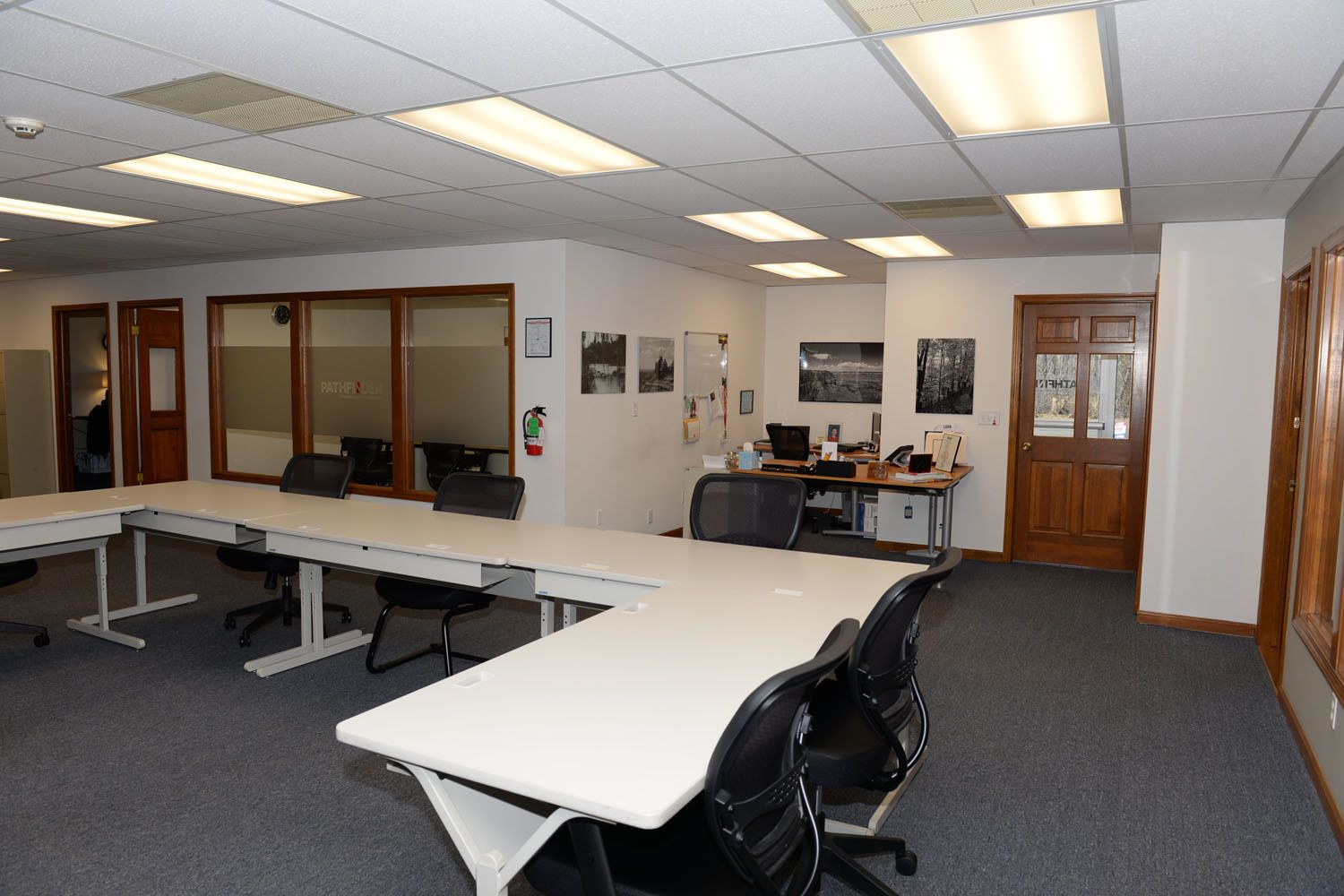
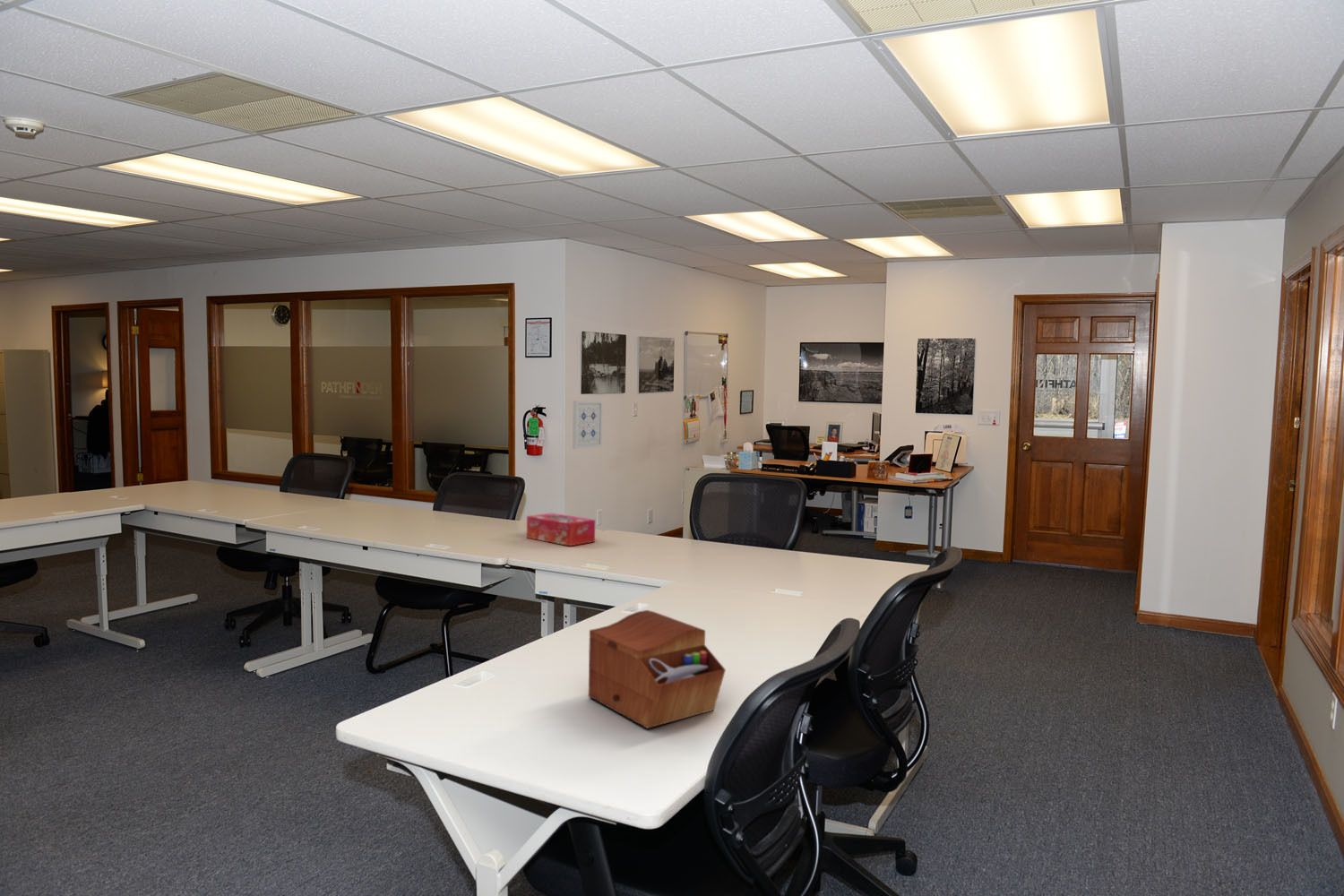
+ sewing box (653, 667)
+ wall art (588, 424)
+ tissue box (560, 529)
